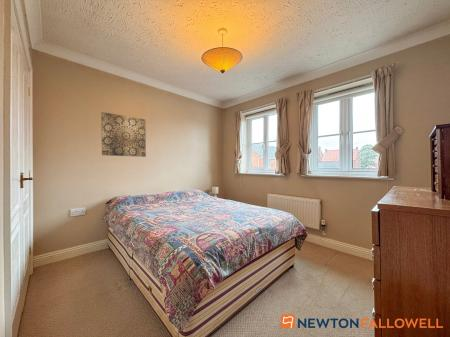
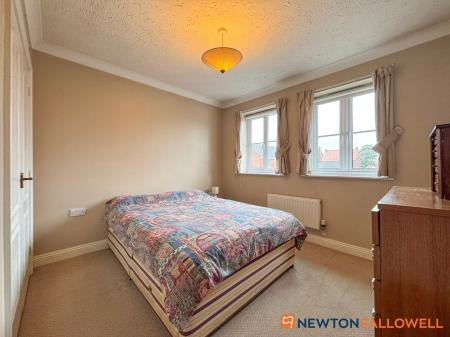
- wall art (125, 136)
